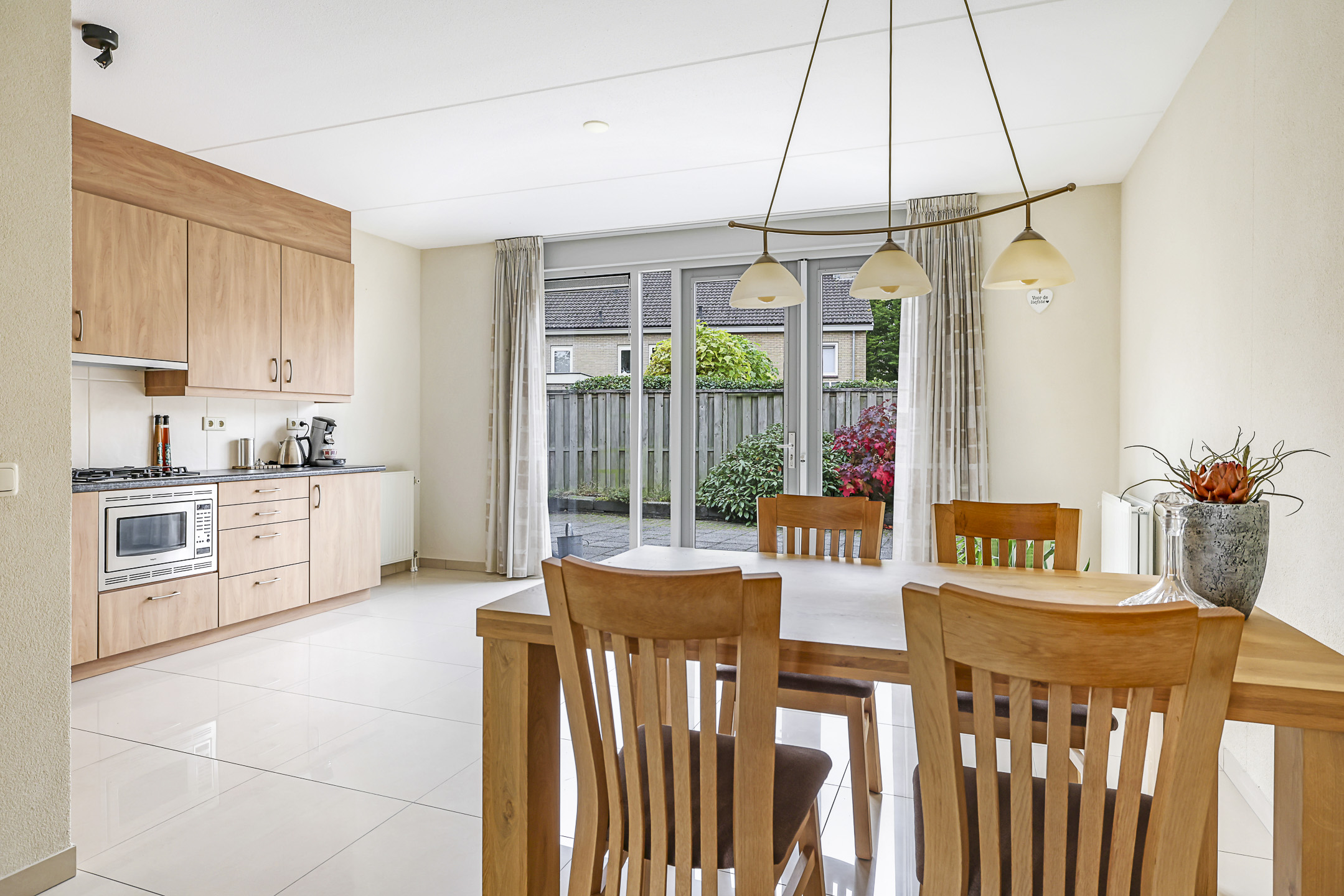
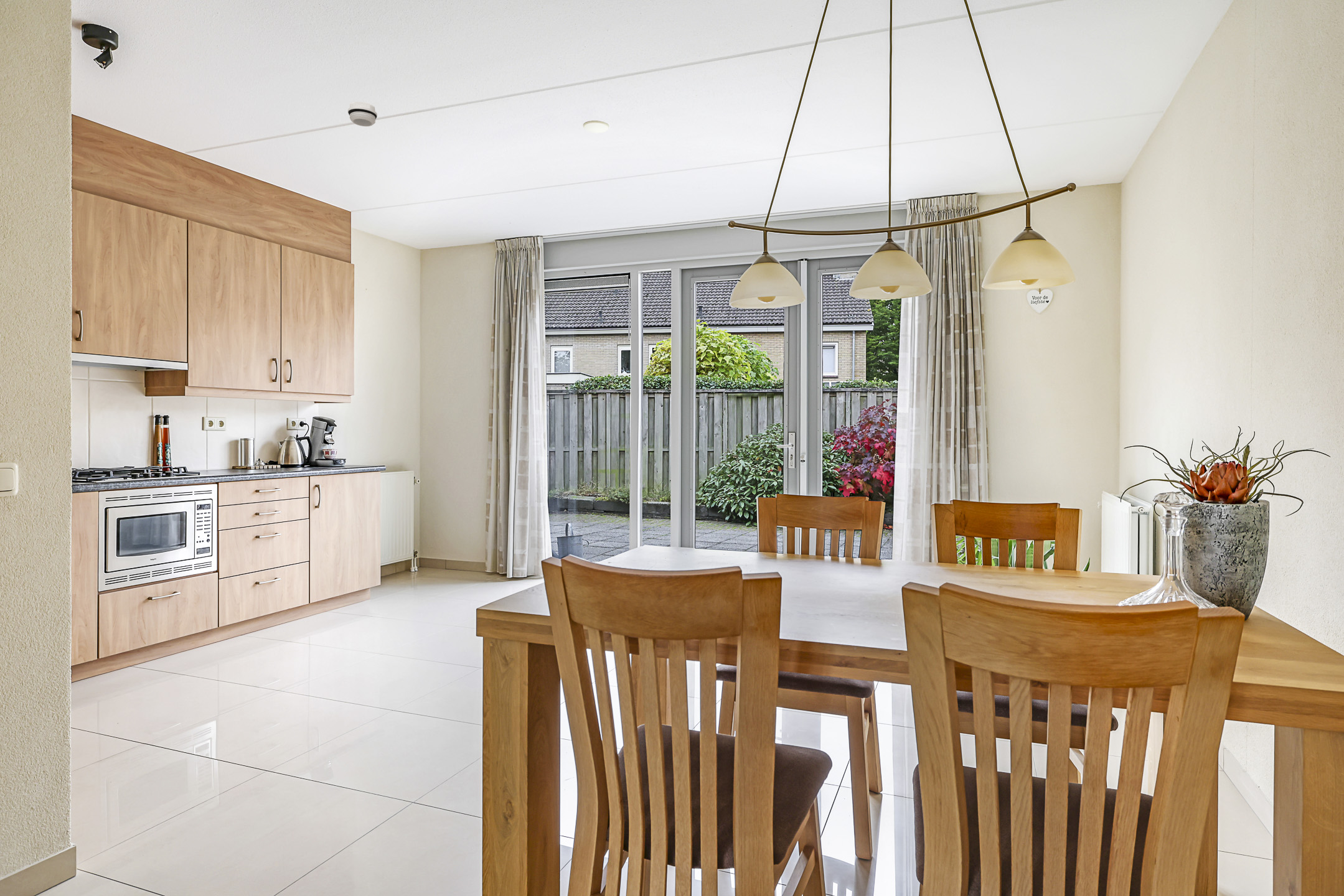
+ smoke detector (362, 114)
